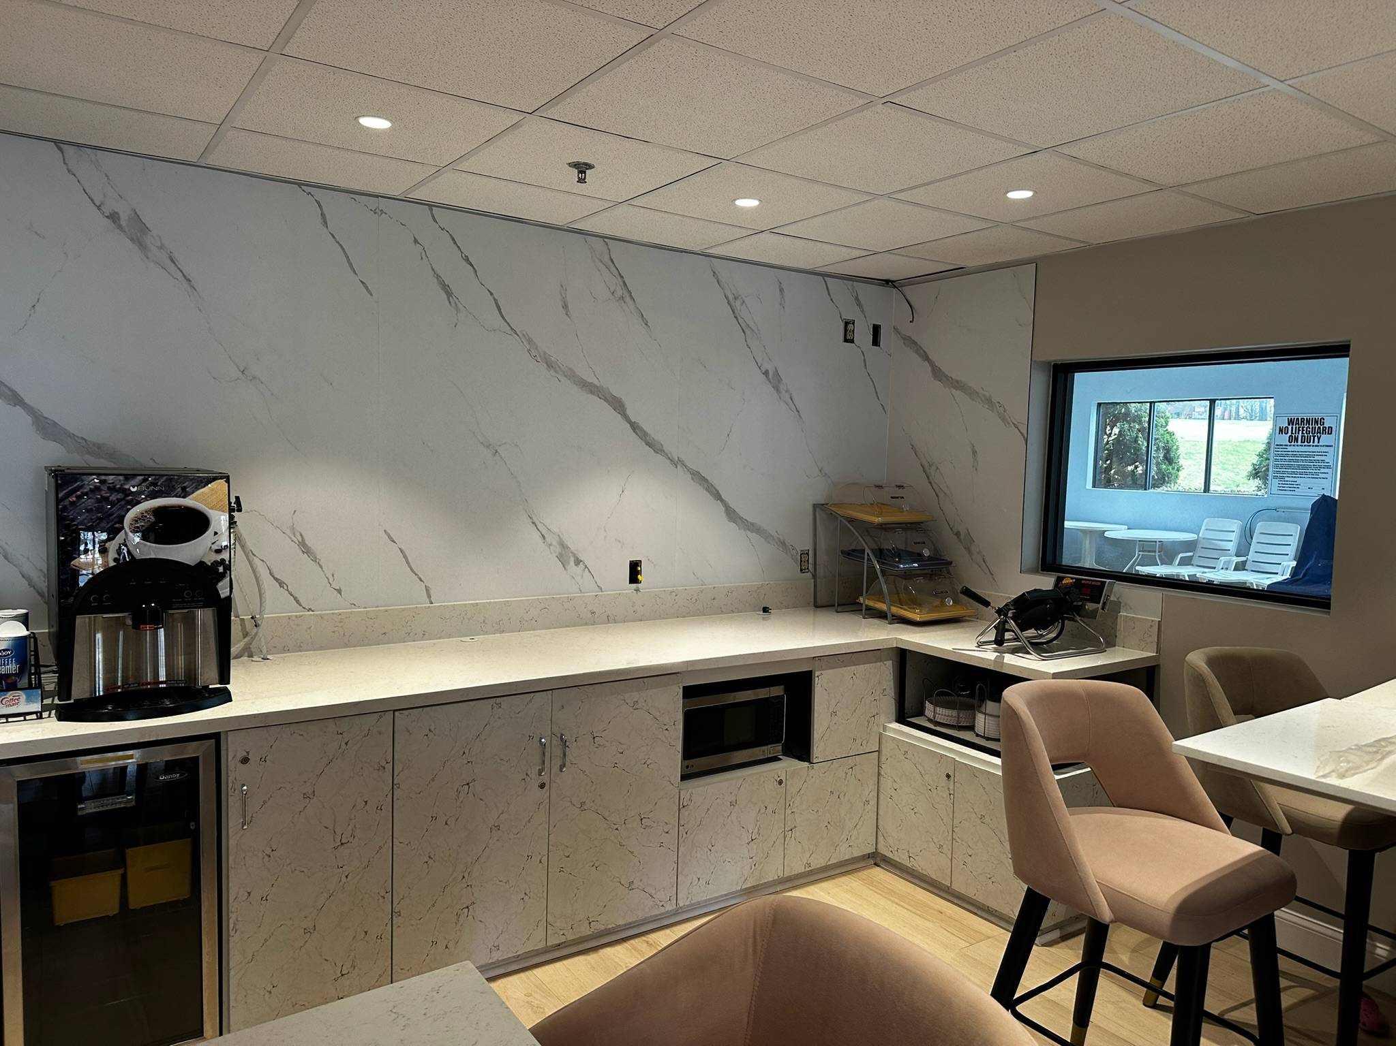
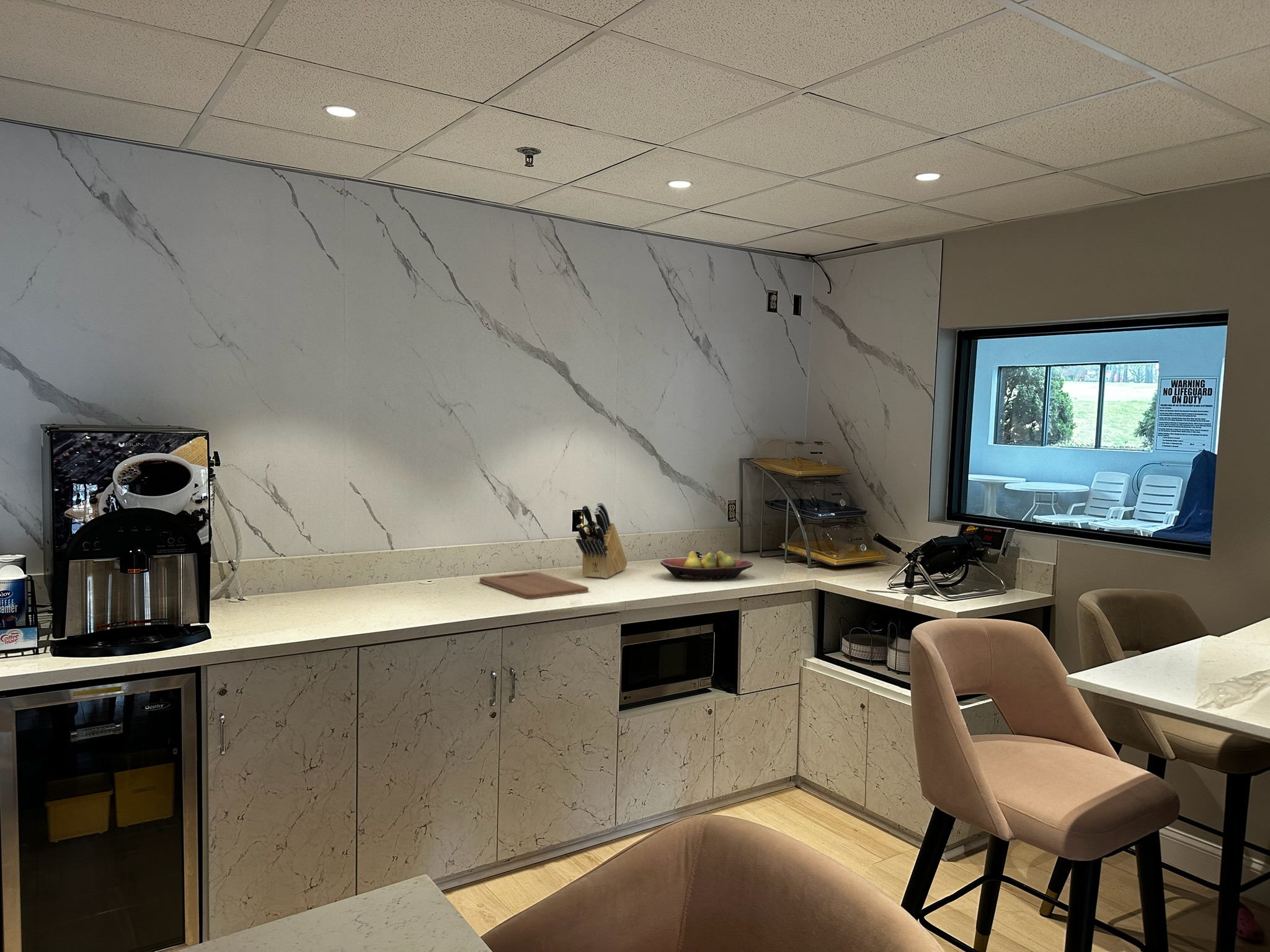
+ cutting board (533, 584)
+ fruit bowl (706, 564)
+ knife block (602, 537)
